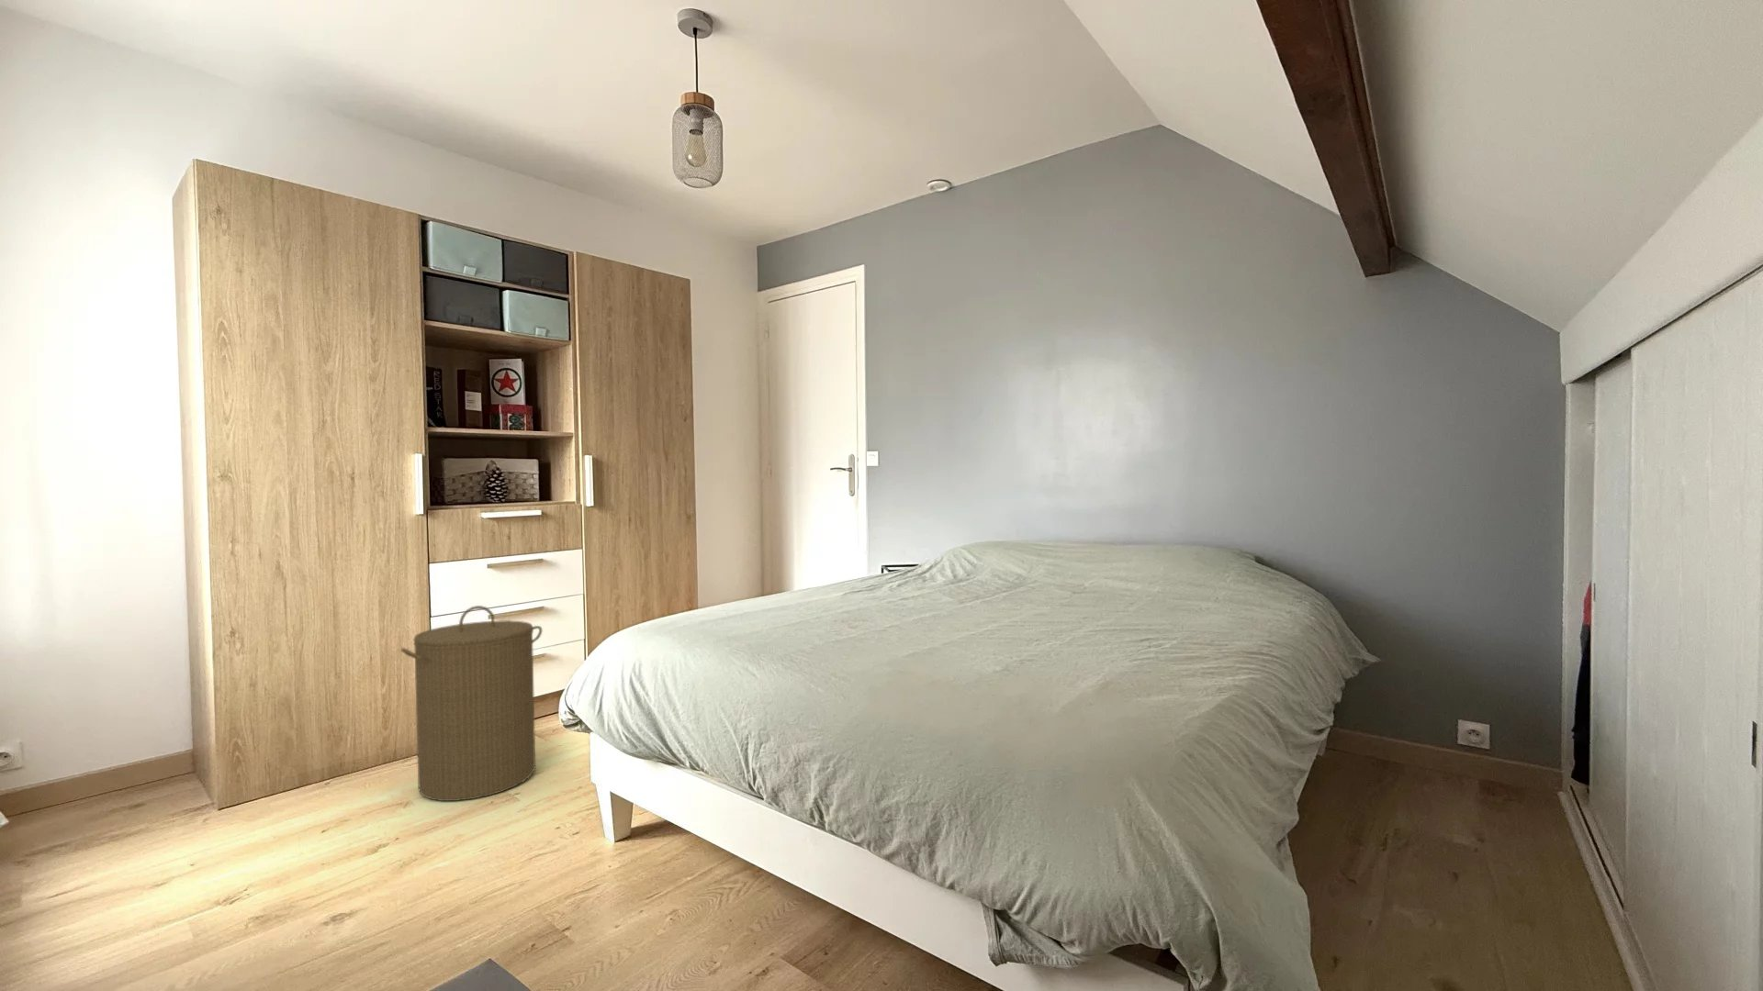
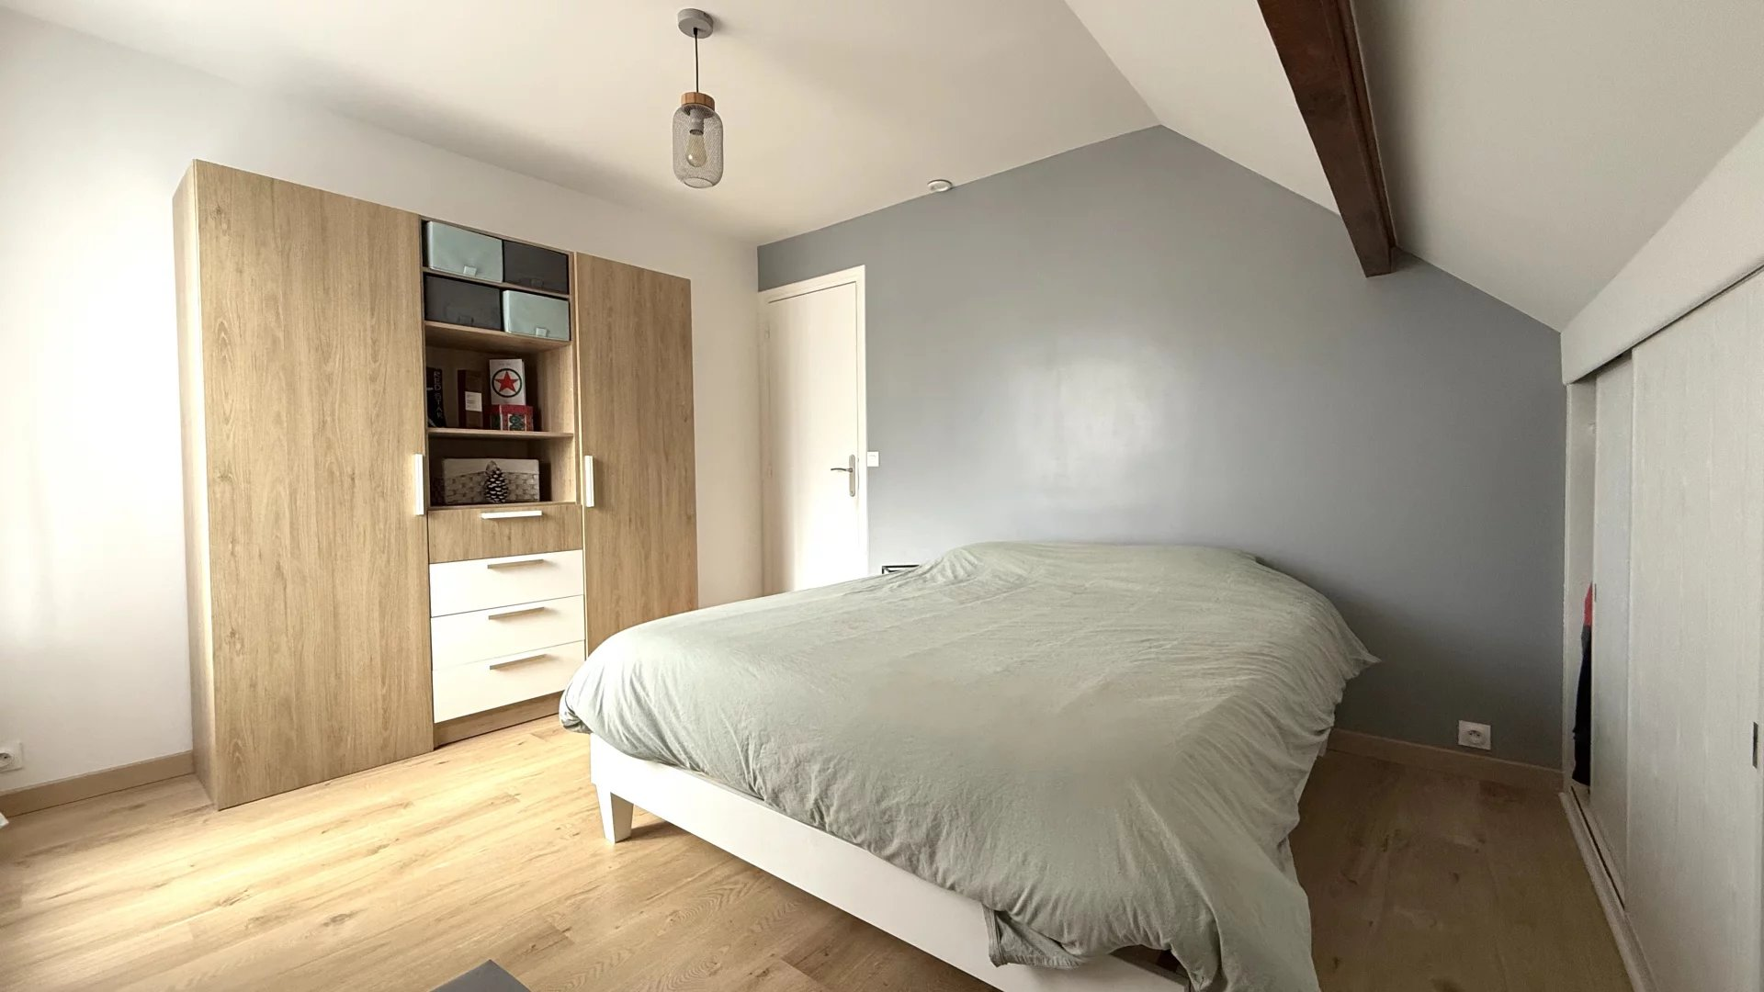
- laundry hamper (477, 693)
